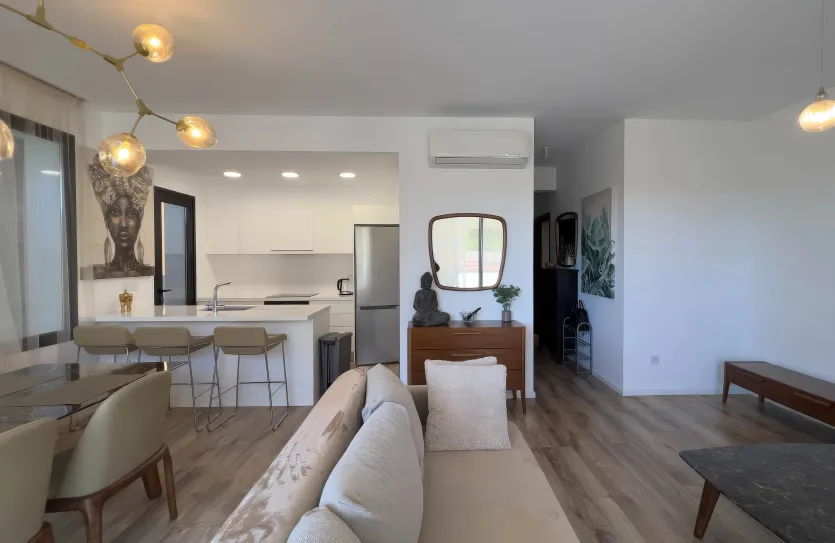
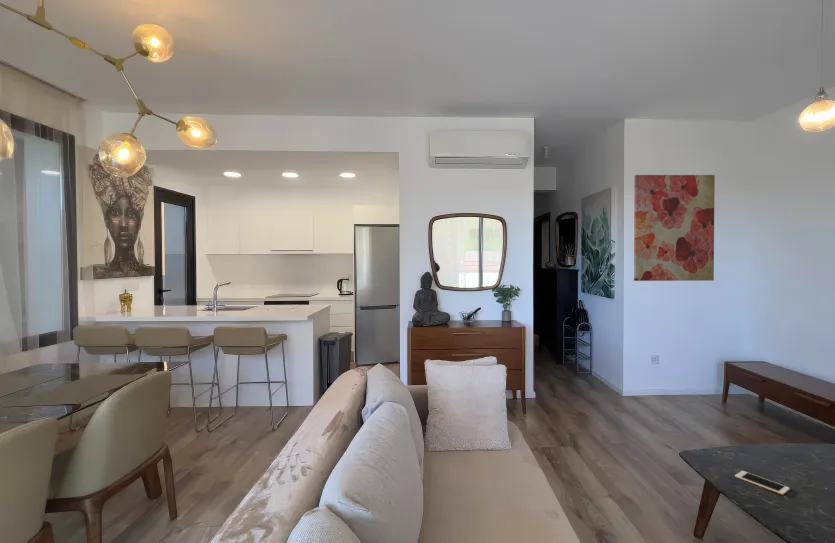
+ wall art (674, 228)
+ cell phone (761, 482)
